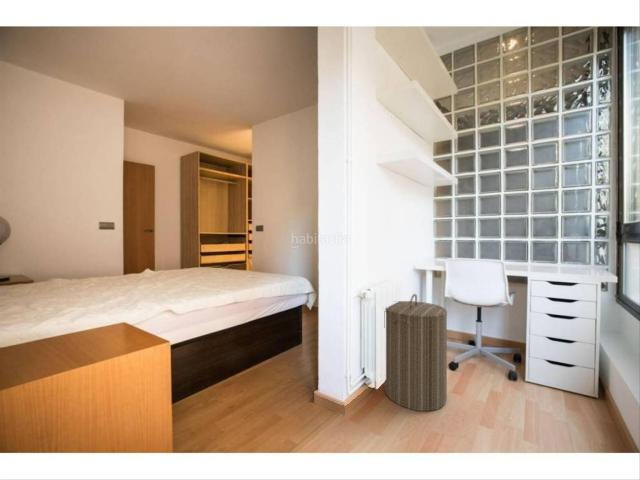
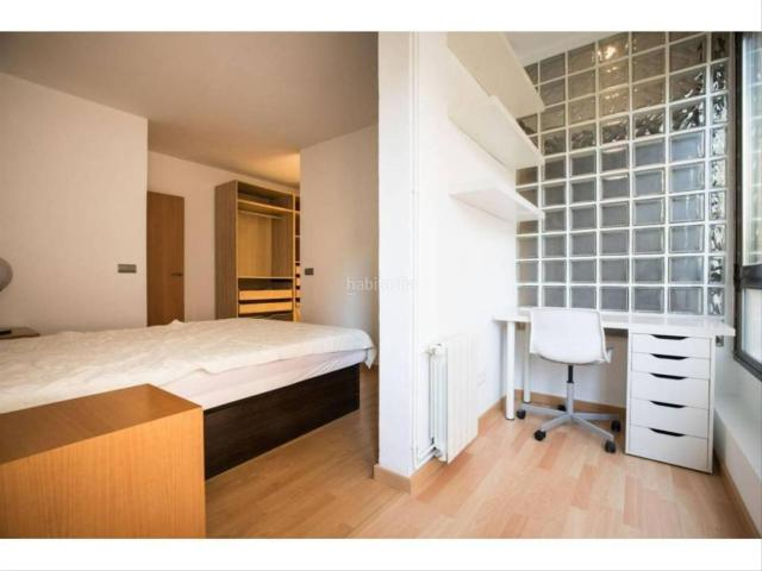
- laundry hamper (414, 343)
